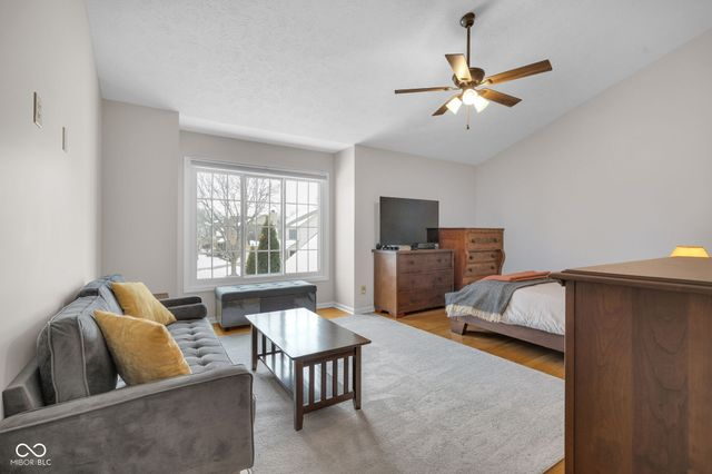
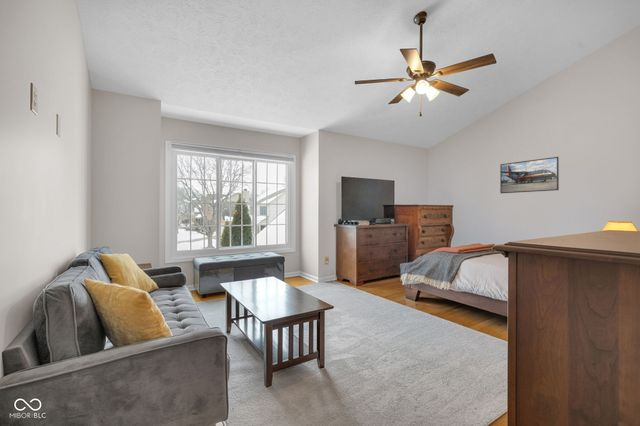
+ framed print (527, 176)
